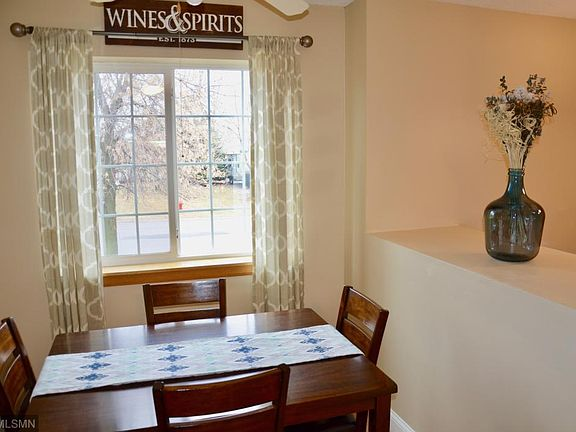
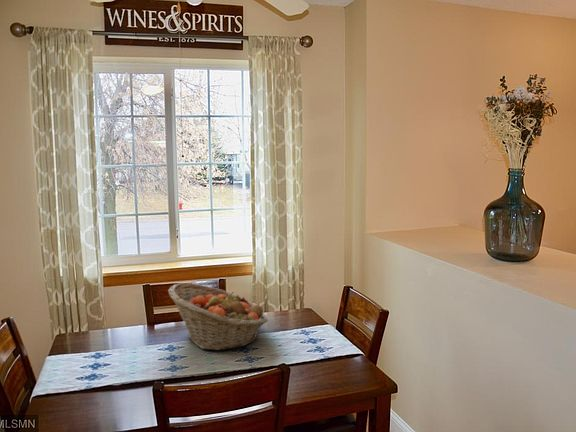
+ fruit basket (217, 311)
